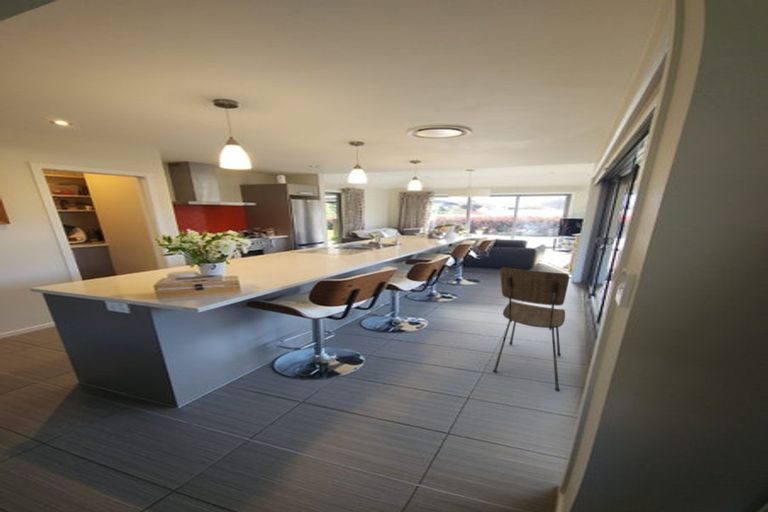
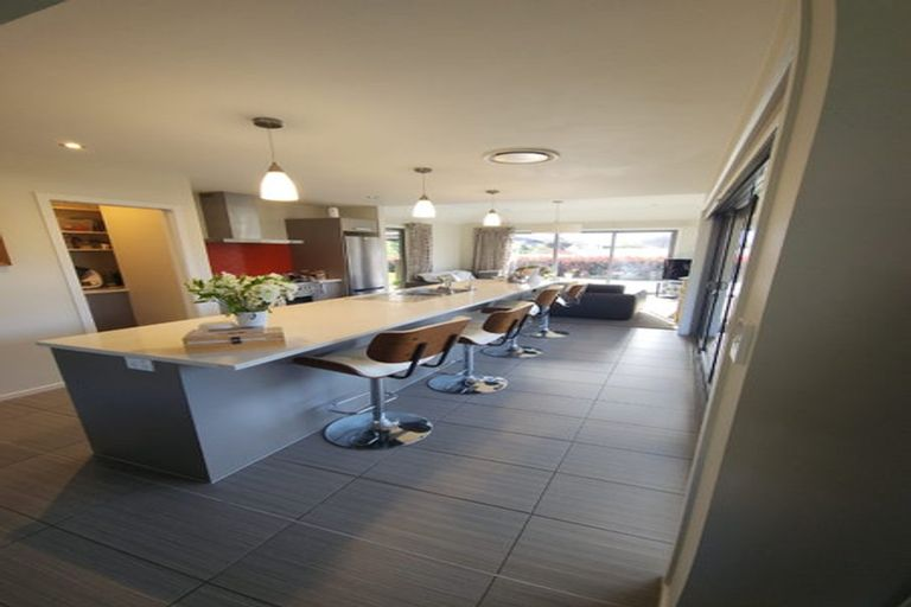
- dining chair (533, 315)
